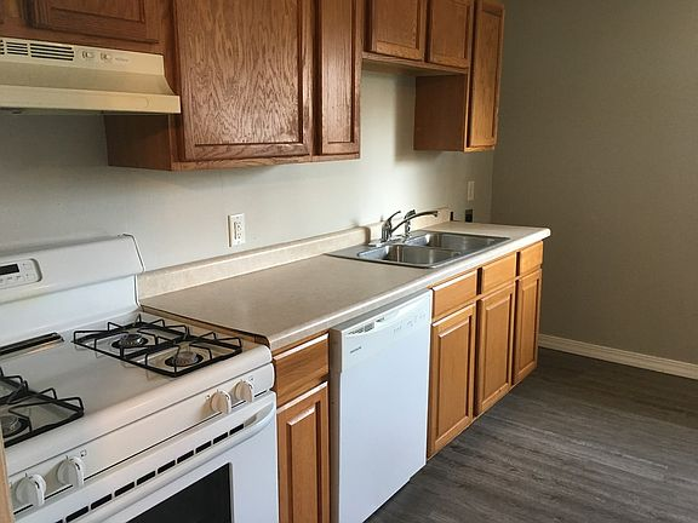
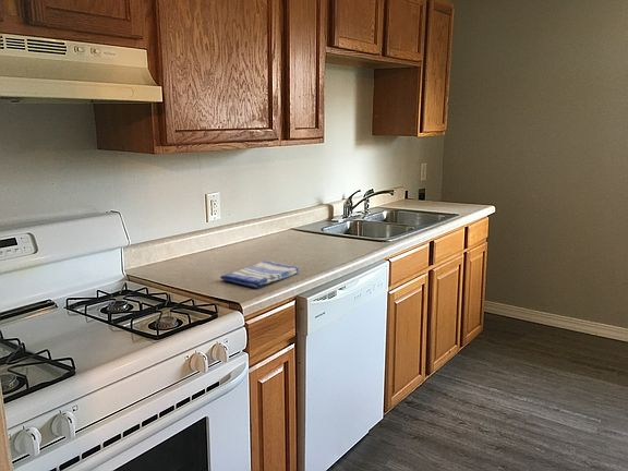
+ dish towel (261, 273)
